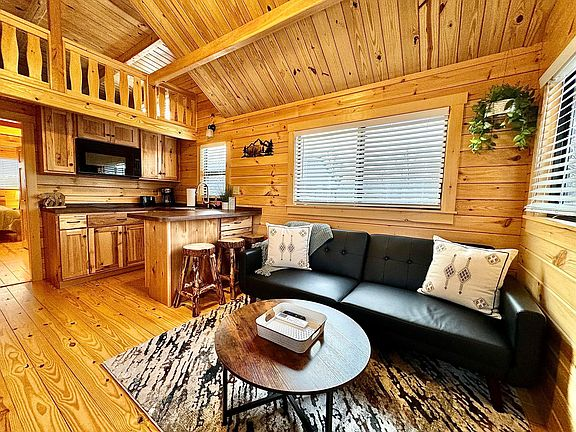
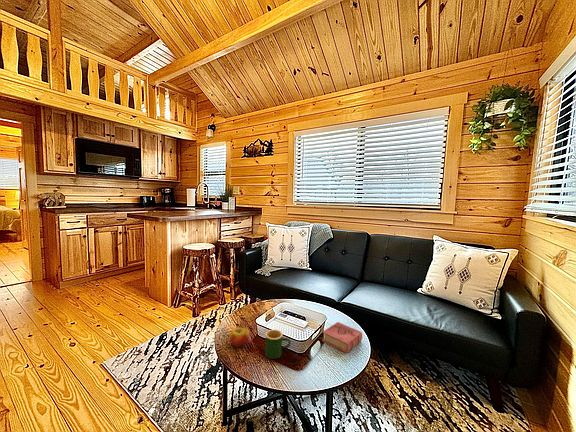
+ apple (239, 337)
+ mug (277, 344)
+ book (342, 336)
